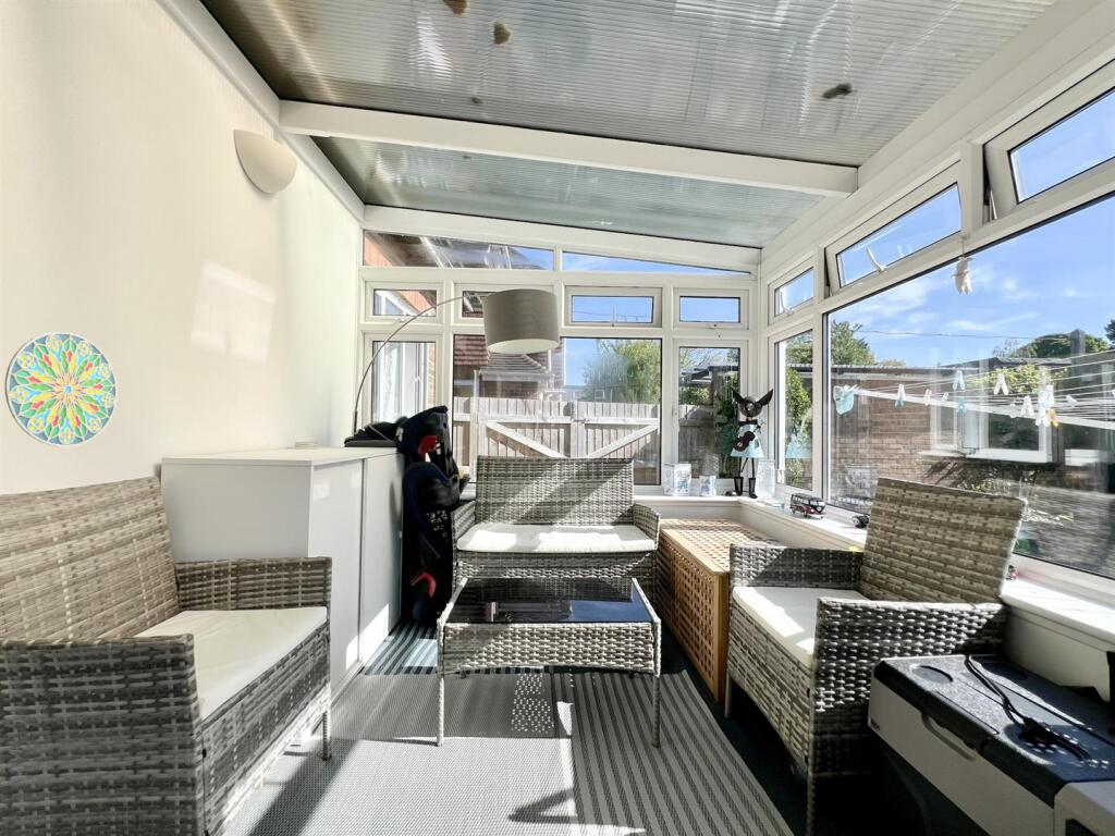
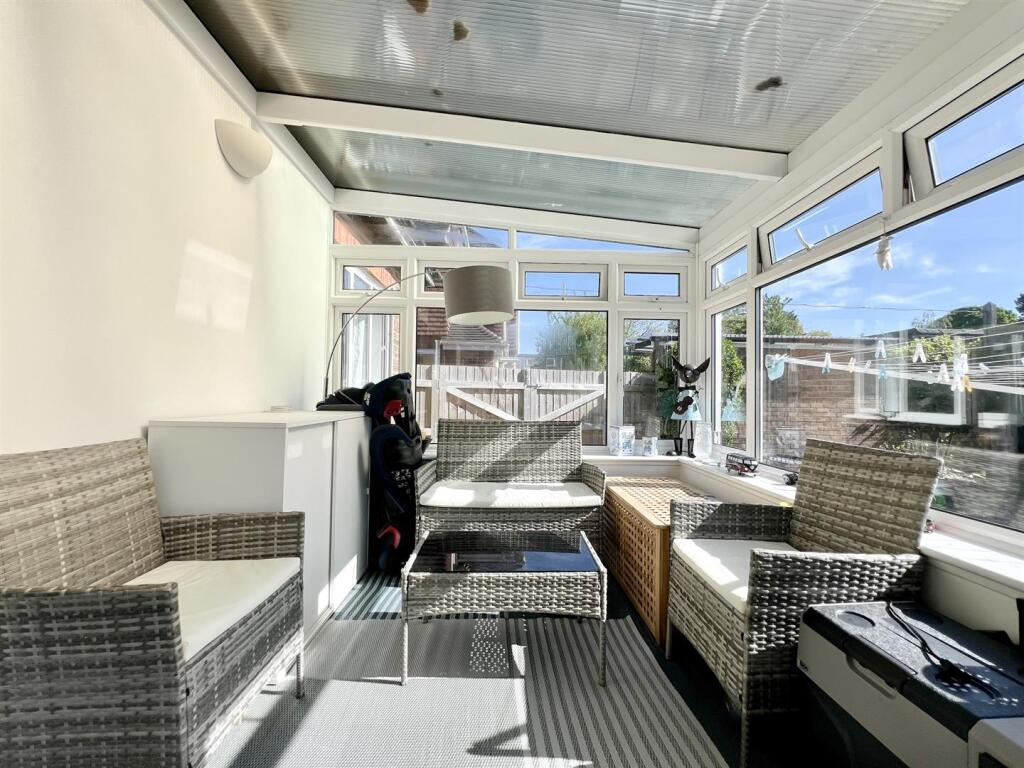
- decorative plate (68, 389)
